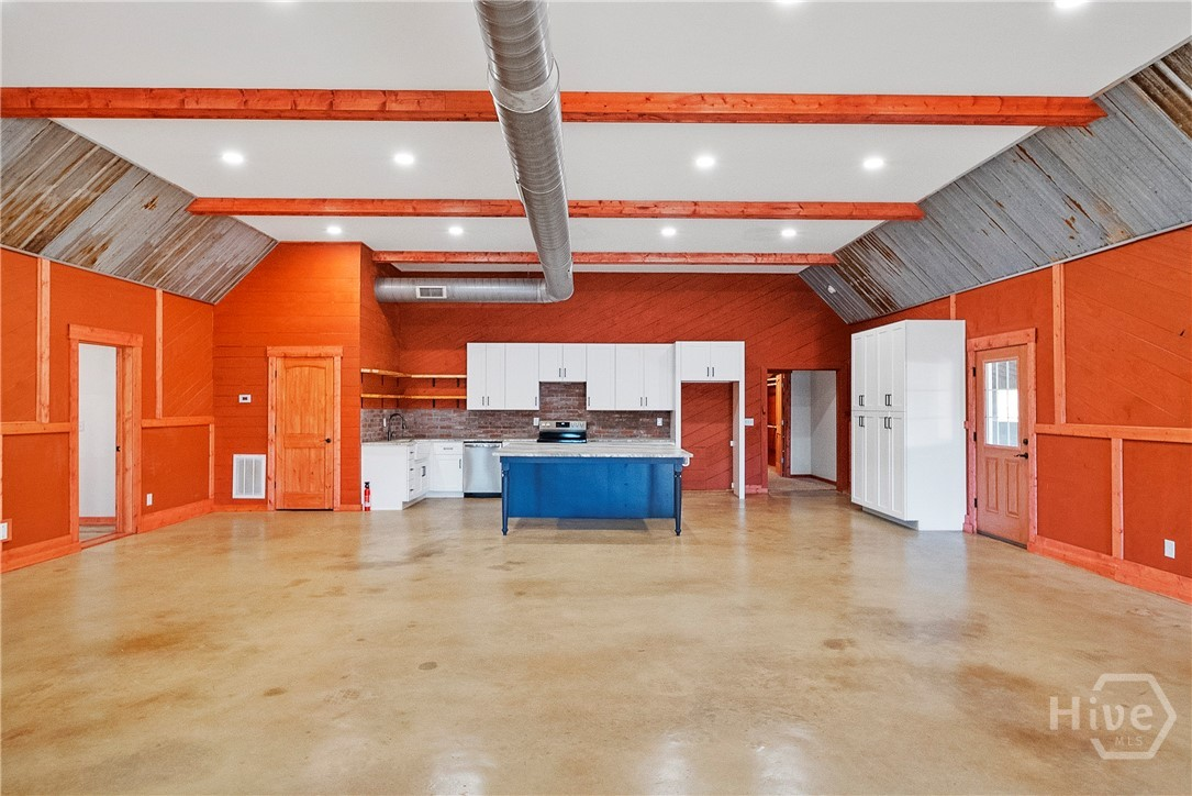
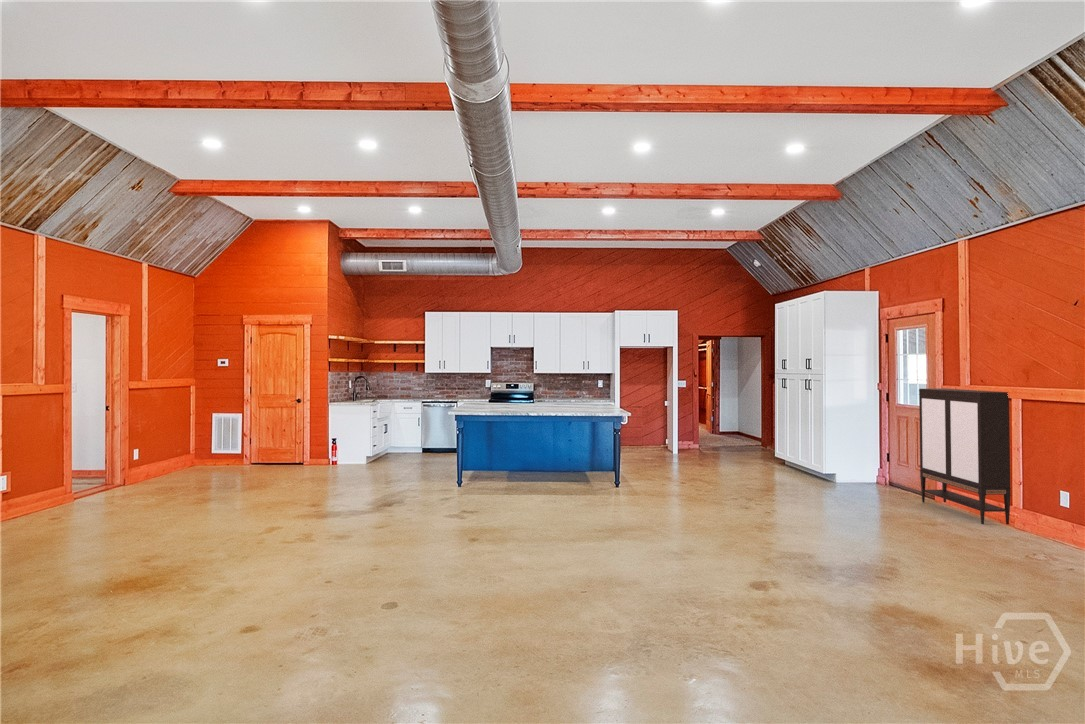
+ storage cabinet (961, 451)
